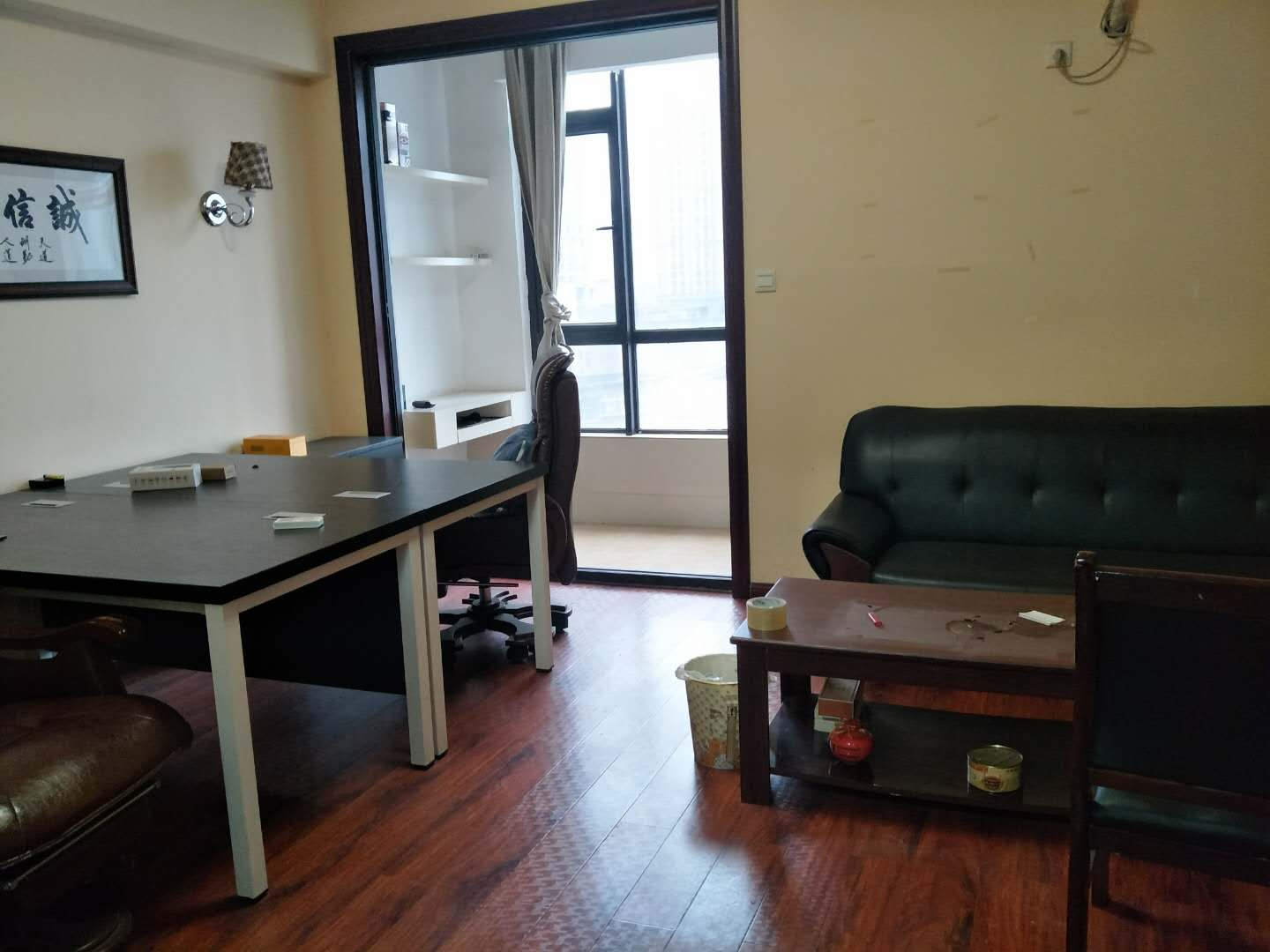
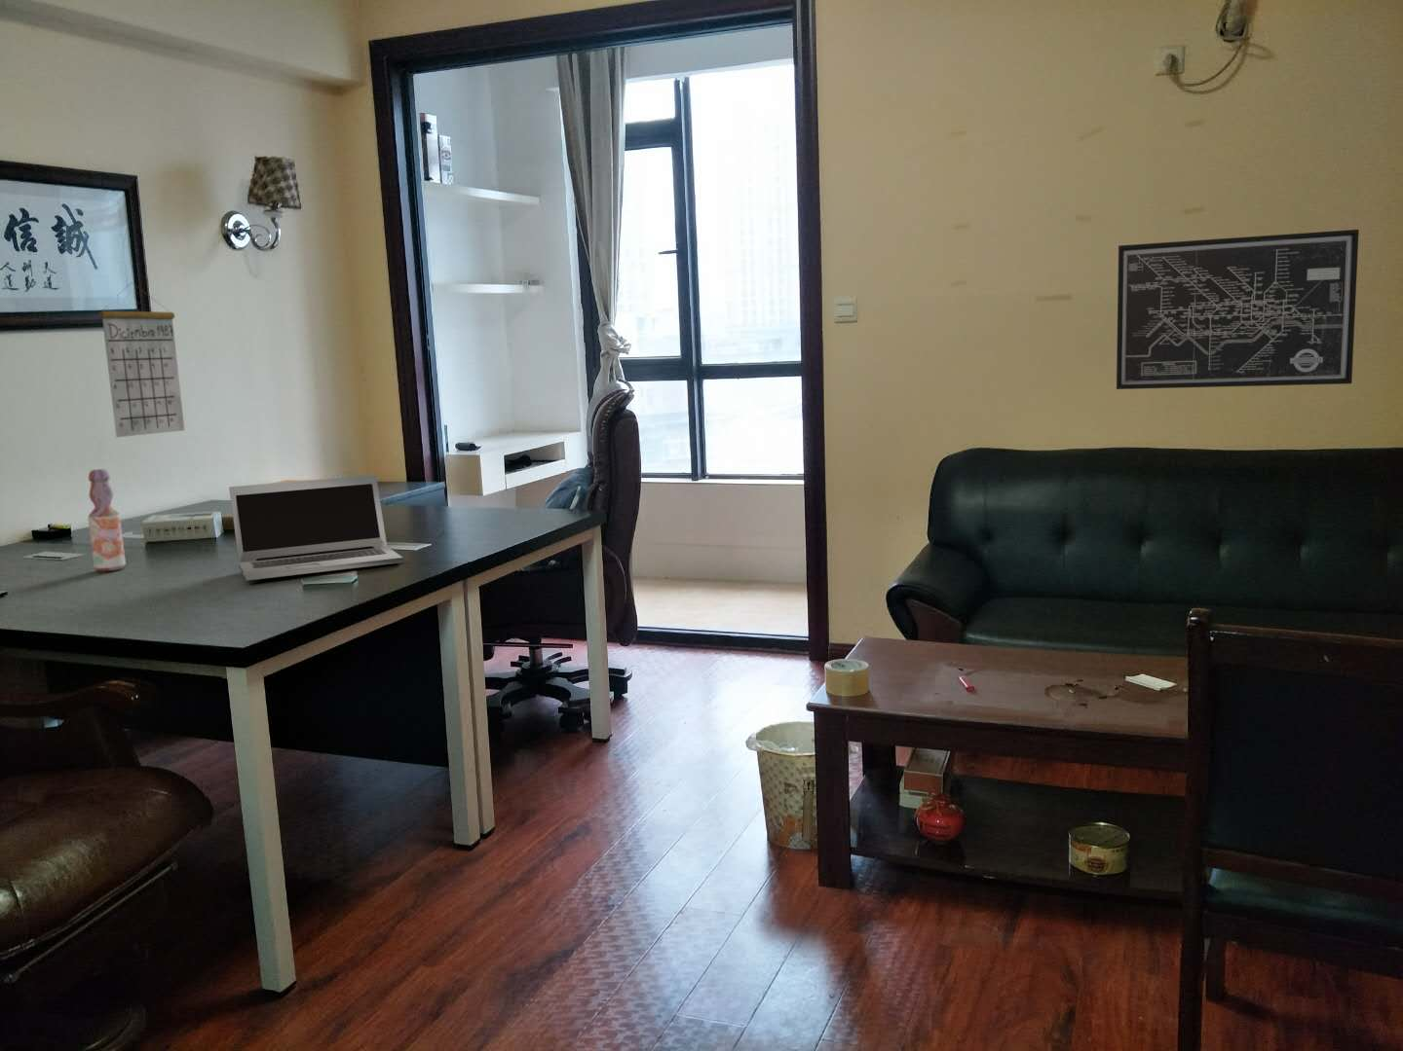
+ wall art (1232, 312)
+ laptop (315, 524)
+ calendar (143, 358)
+ bottle (104, 520)
